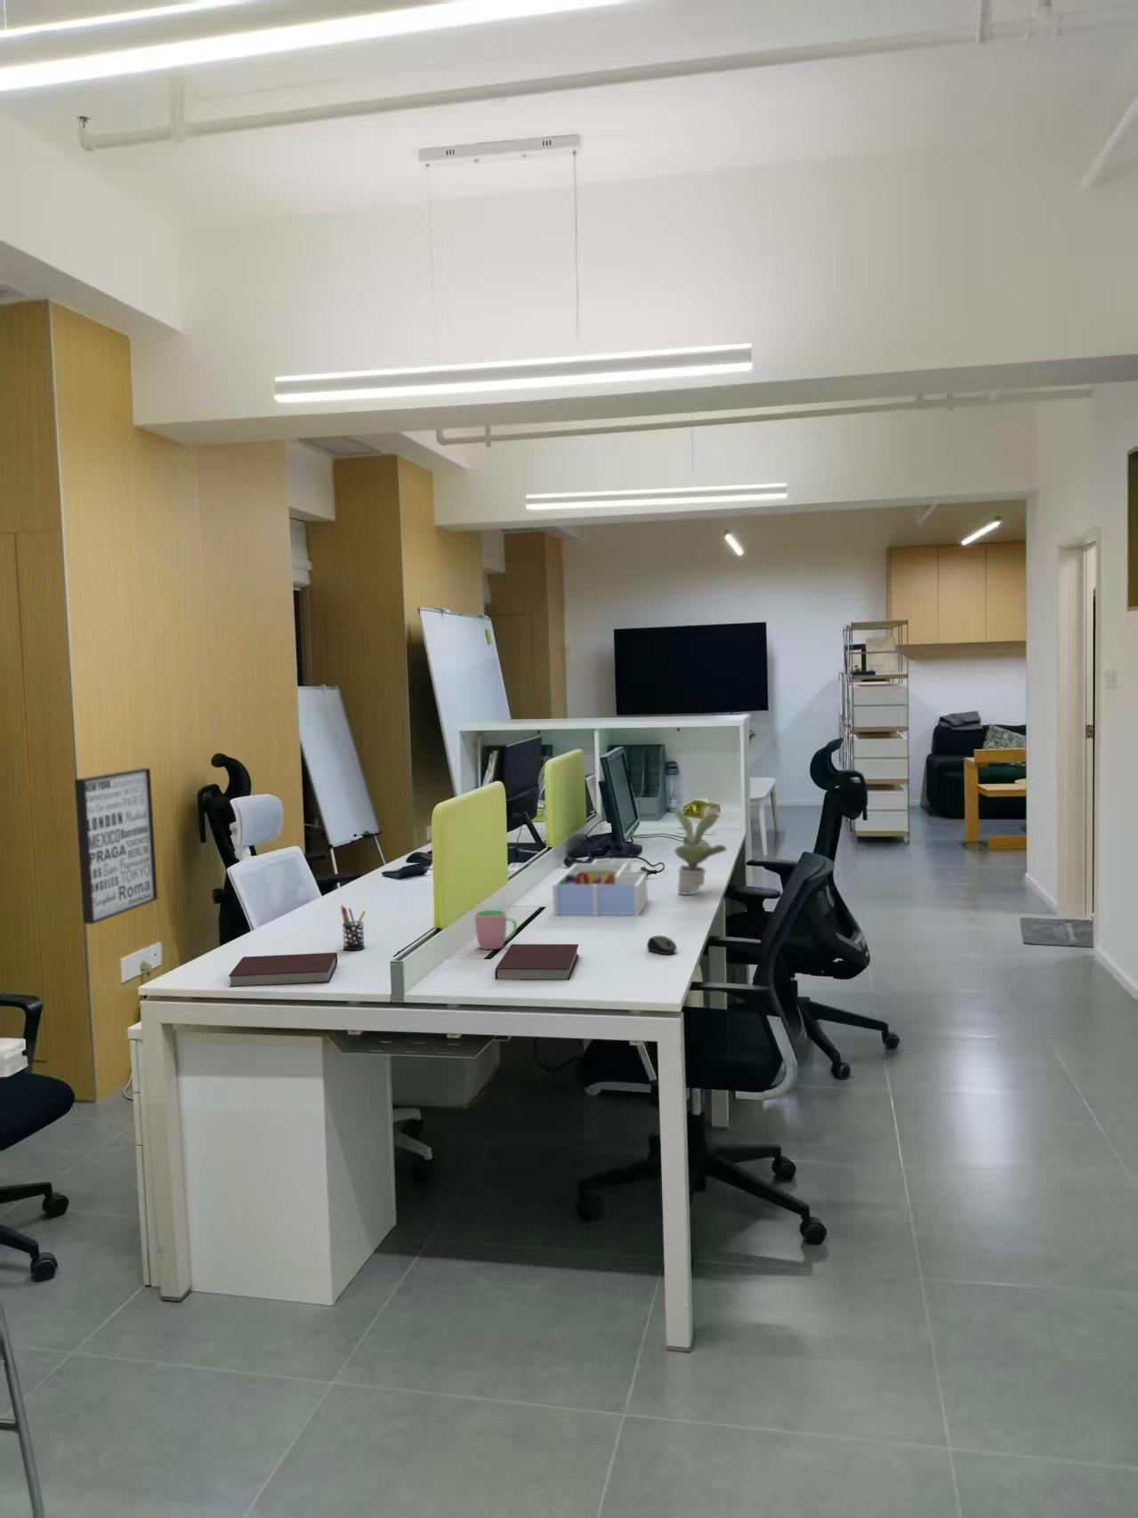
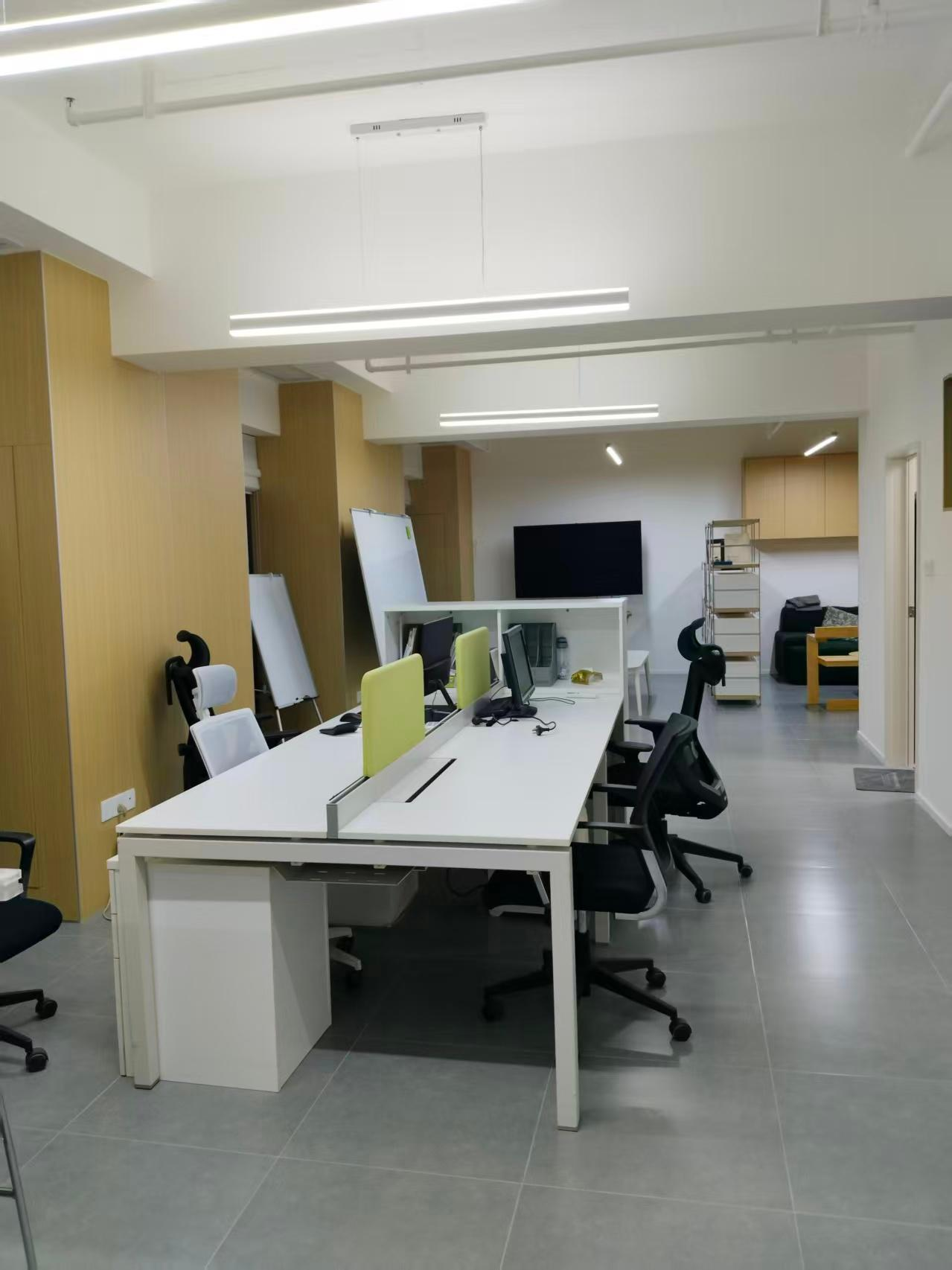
- desk organizer (607, 886)
- cup (496, 930)
- notebook (538, 961)
- notebook (284, 969)
- computer mouse (661, 943)
- pen holder (350, 928)
- potted plant (699, 851)
- wall art (117, 841)
